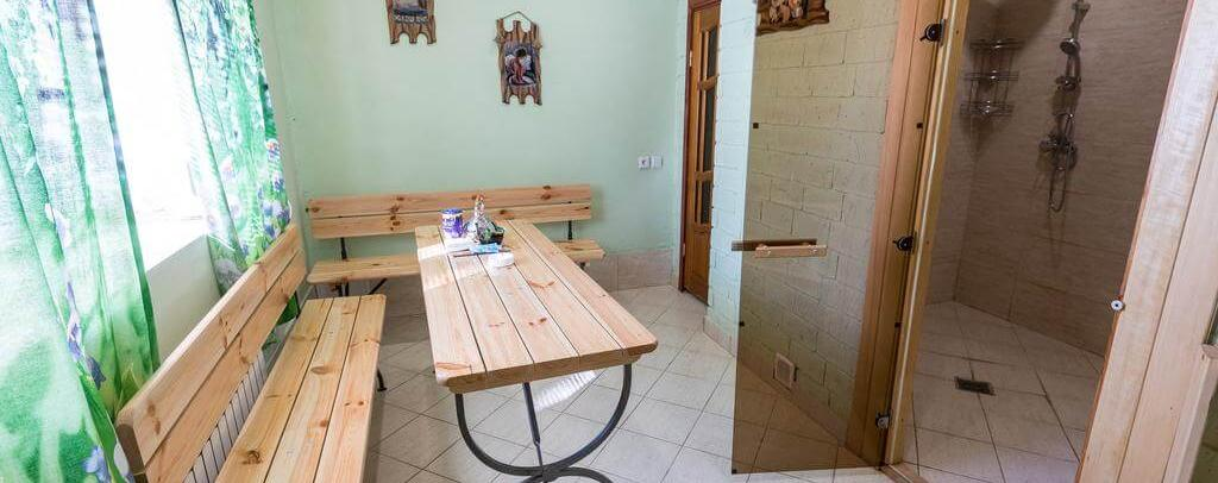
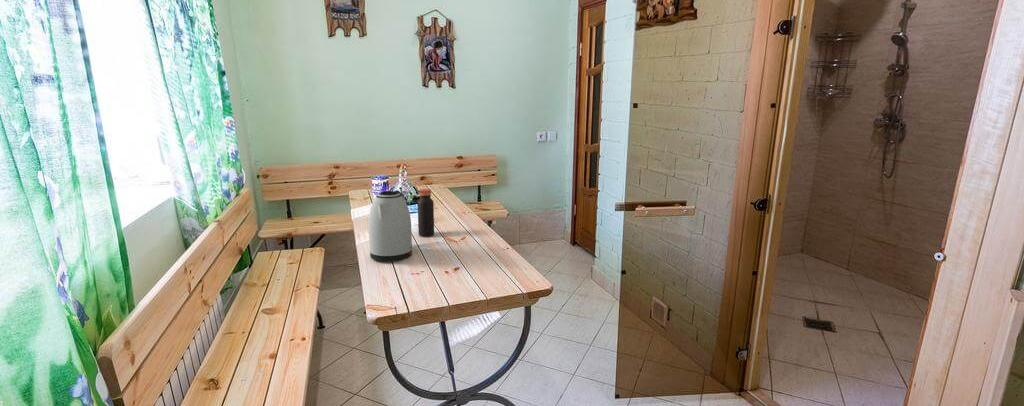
+ kettle (393, 221)
+ bottle (425, 212)
